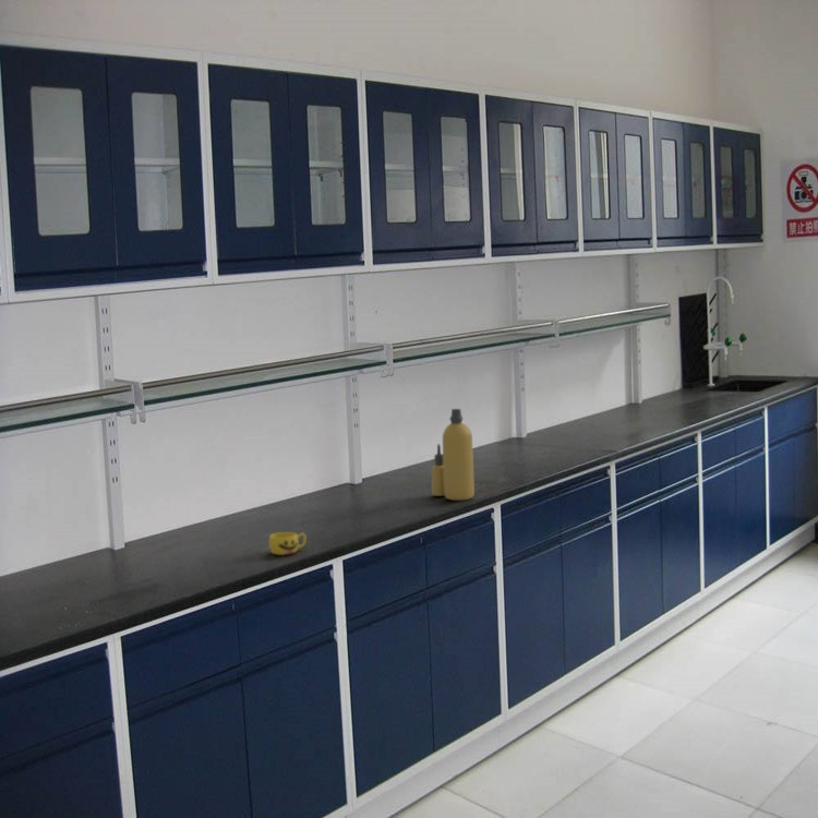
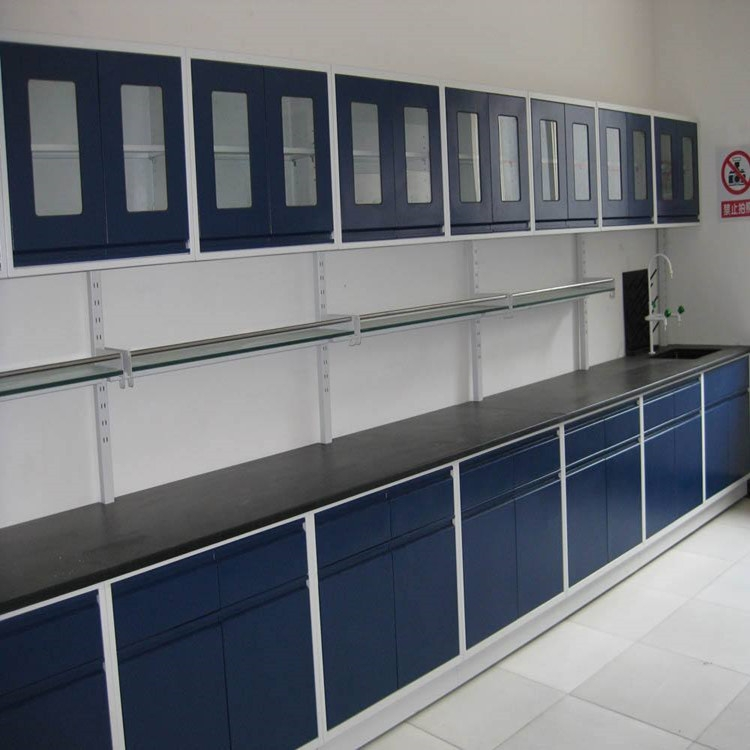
- cup (288, 542)
- bottle (450, 453)
